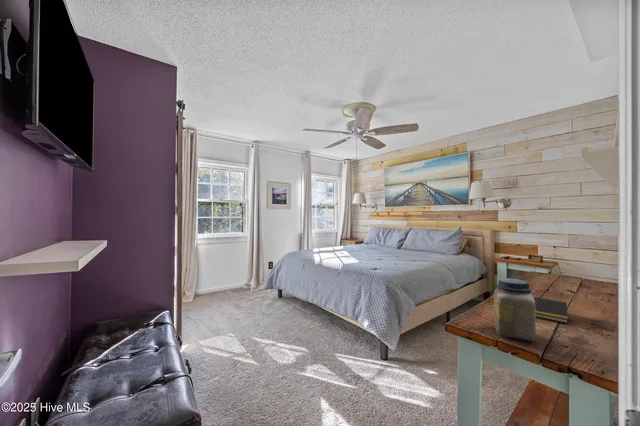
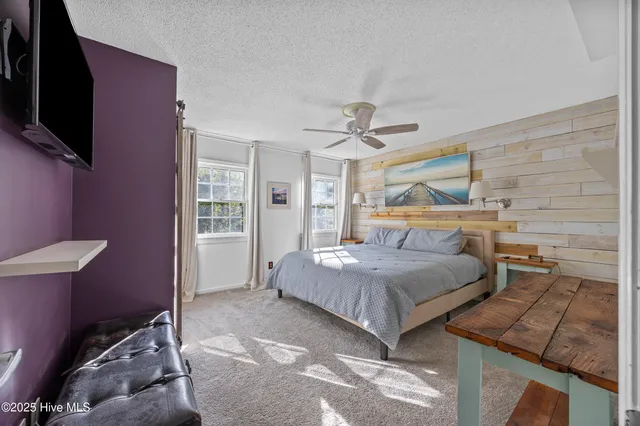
- notepad (535, 305)
- jar (513, 307)
